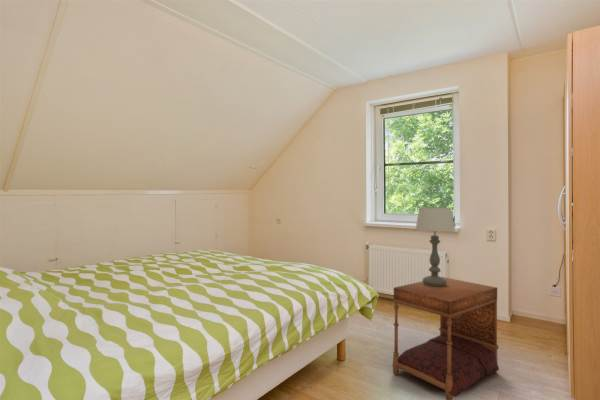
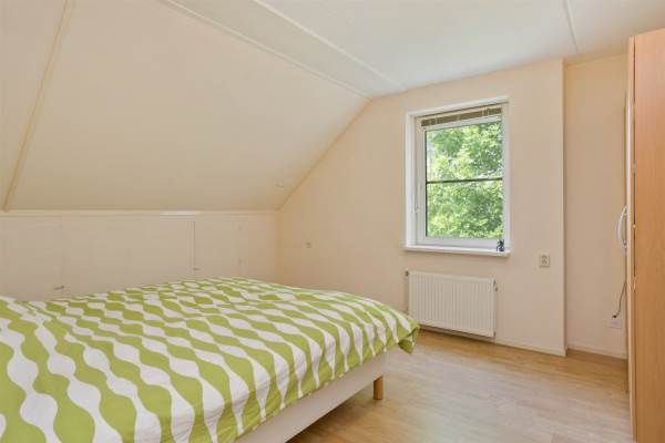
- canopy bed (444, 329)
- table lamp (434, 245)
